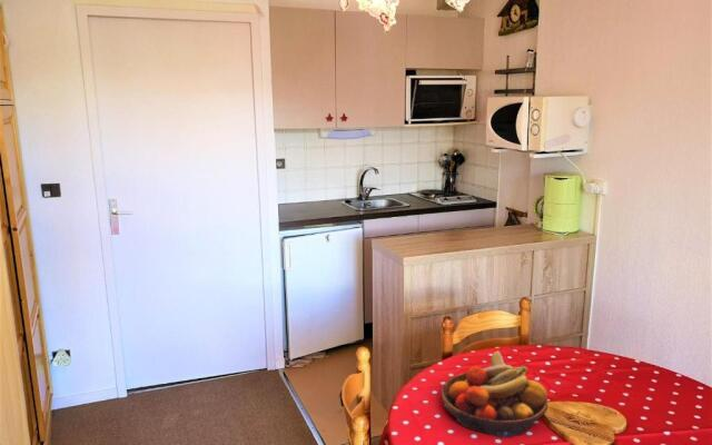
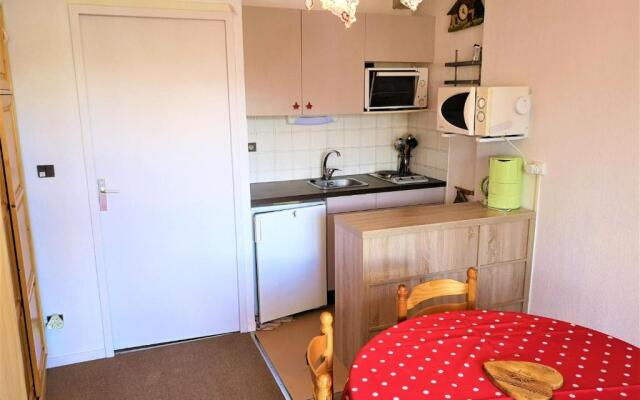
- fruit bowl (493, 389)
